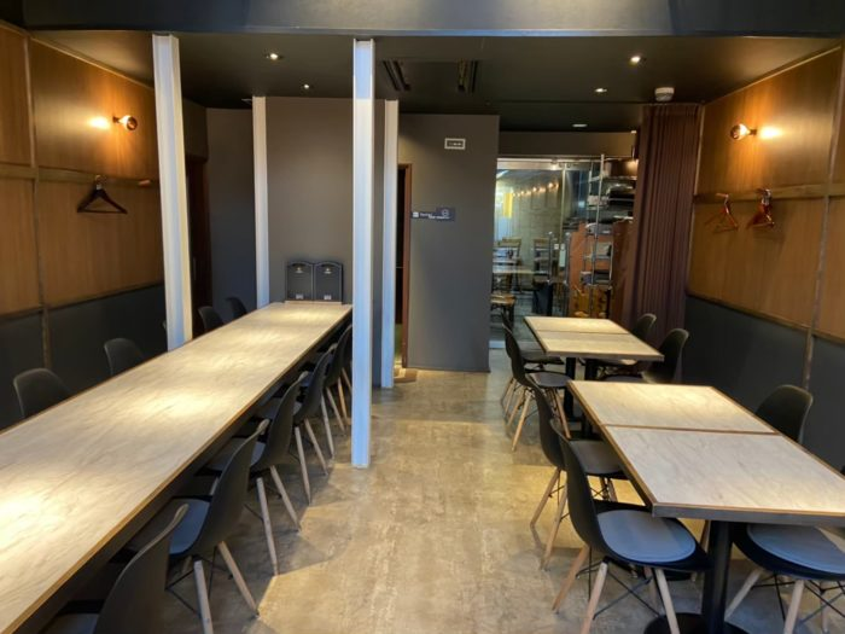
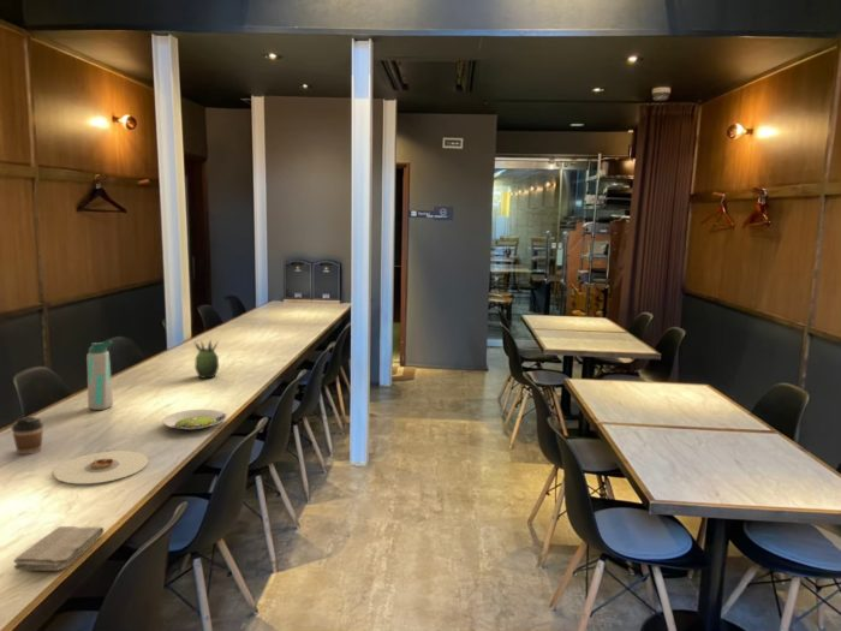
+ plate (102, 462)
+ washcloth (60, 546)
+ succulent plant (207, 358)
+ salad plate (195, 419)
+ water bottle (101, 374)
+ coffee cup (28, 434)
